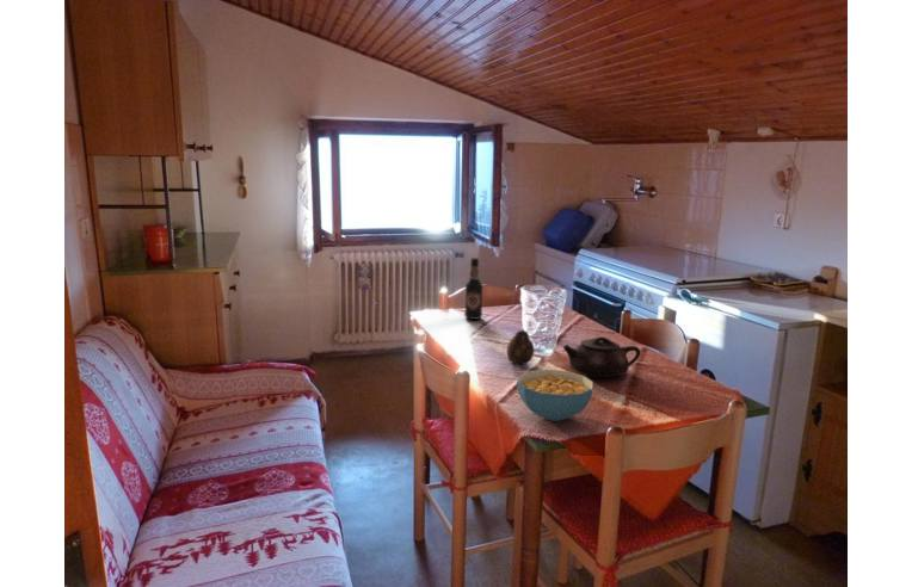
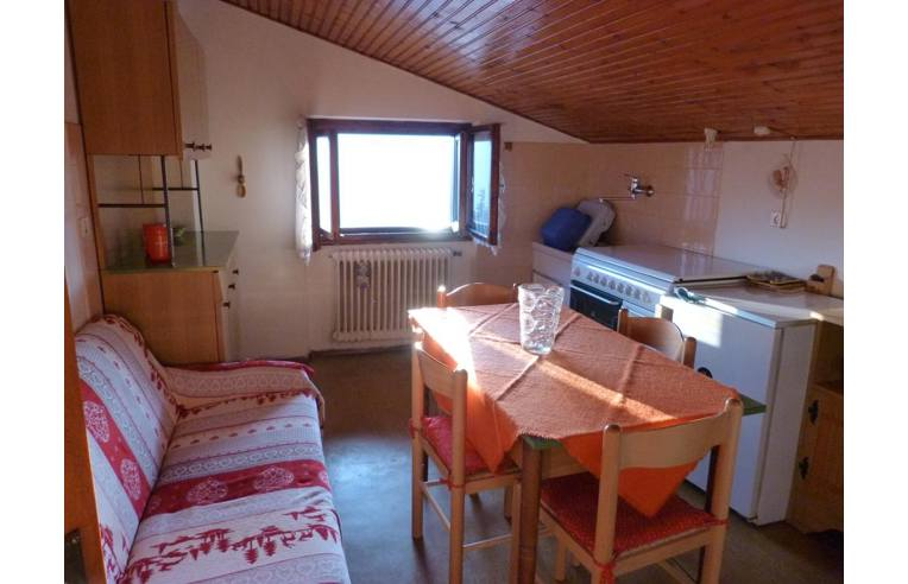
- cereal bowl (554, 398)
- bottle (474, 288)
- teapot (600, 354)
- fruit (520, 346)
